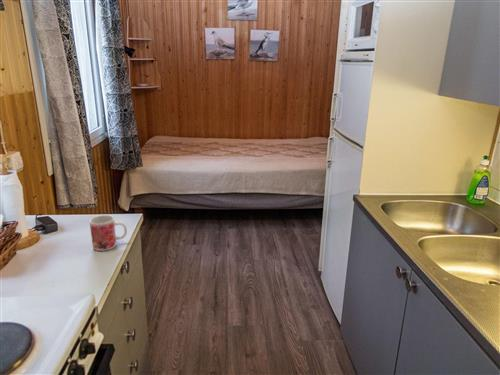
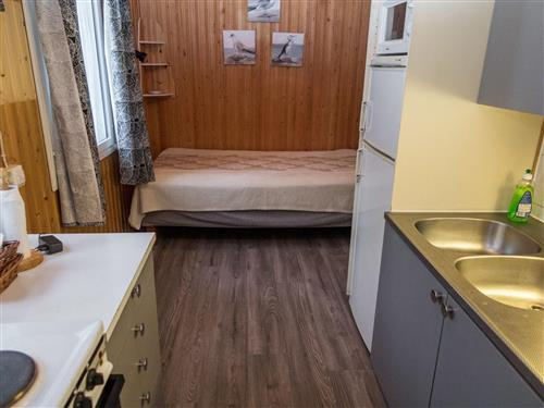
- mug (109, 232)
